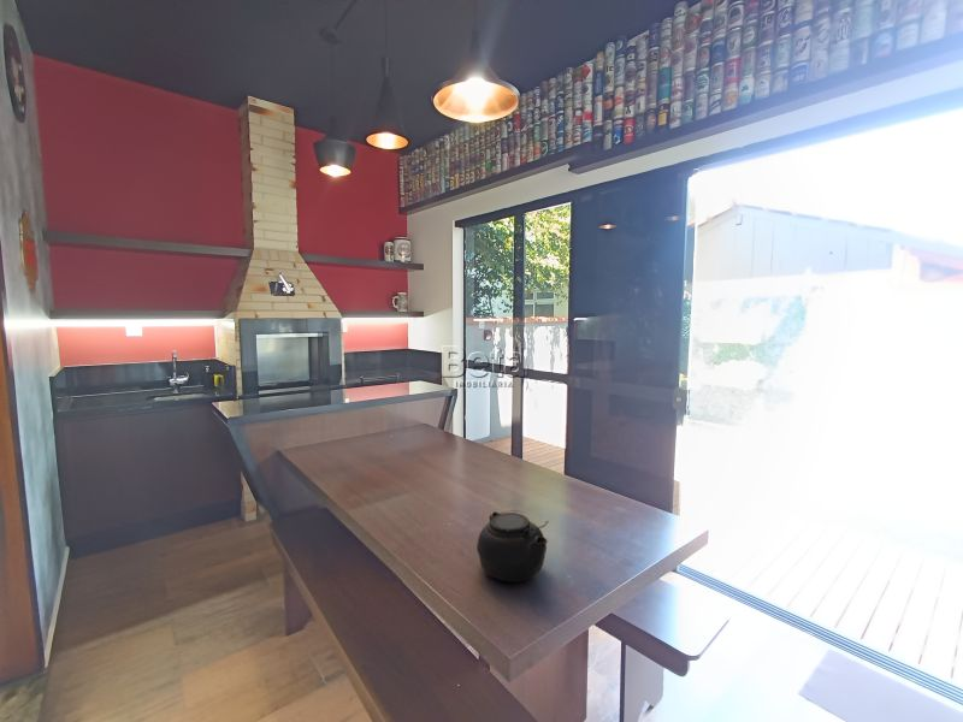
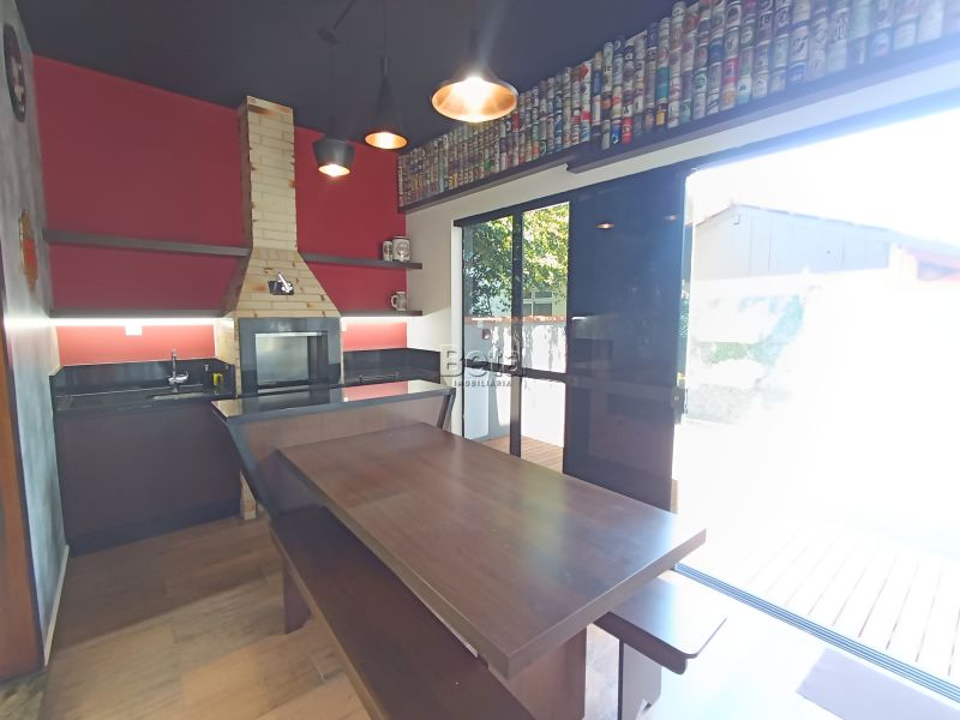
- teapot (515, 549)
